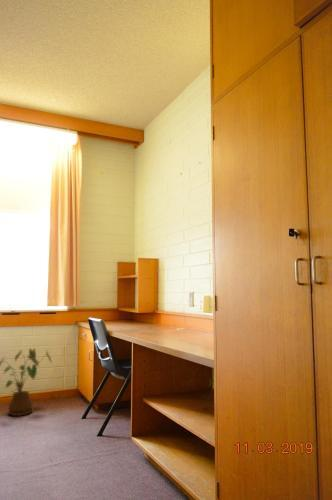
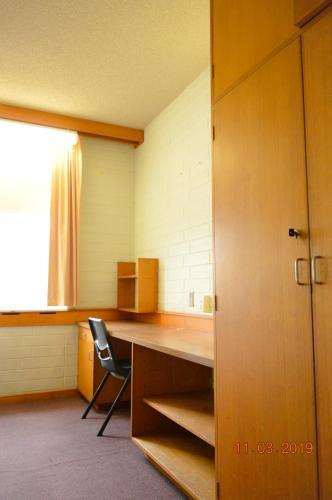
- house plant (24, 381)
